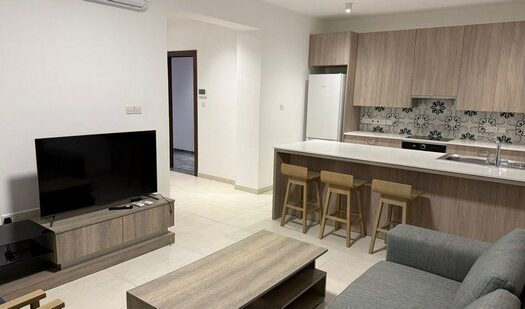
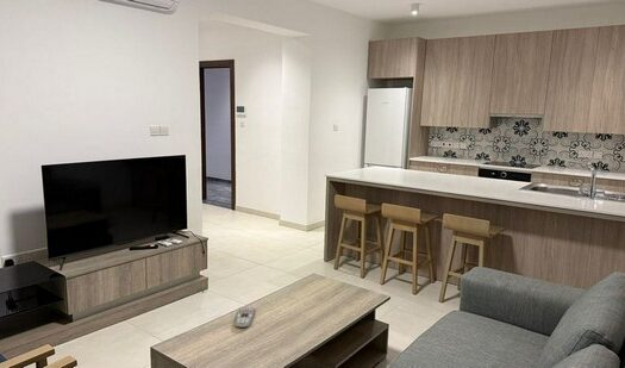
+ remote control (244, 317)
